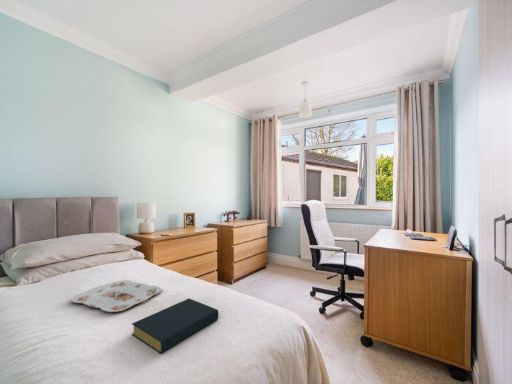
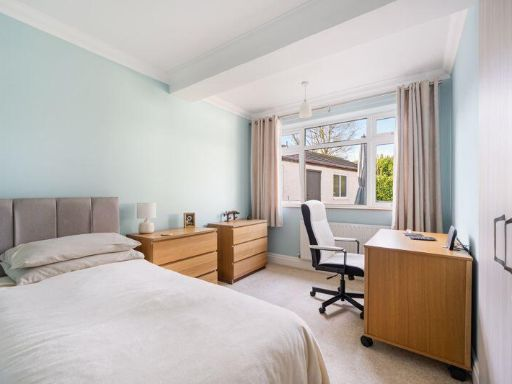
- hardback book (177, 321)
- serving tray (118, 294)
